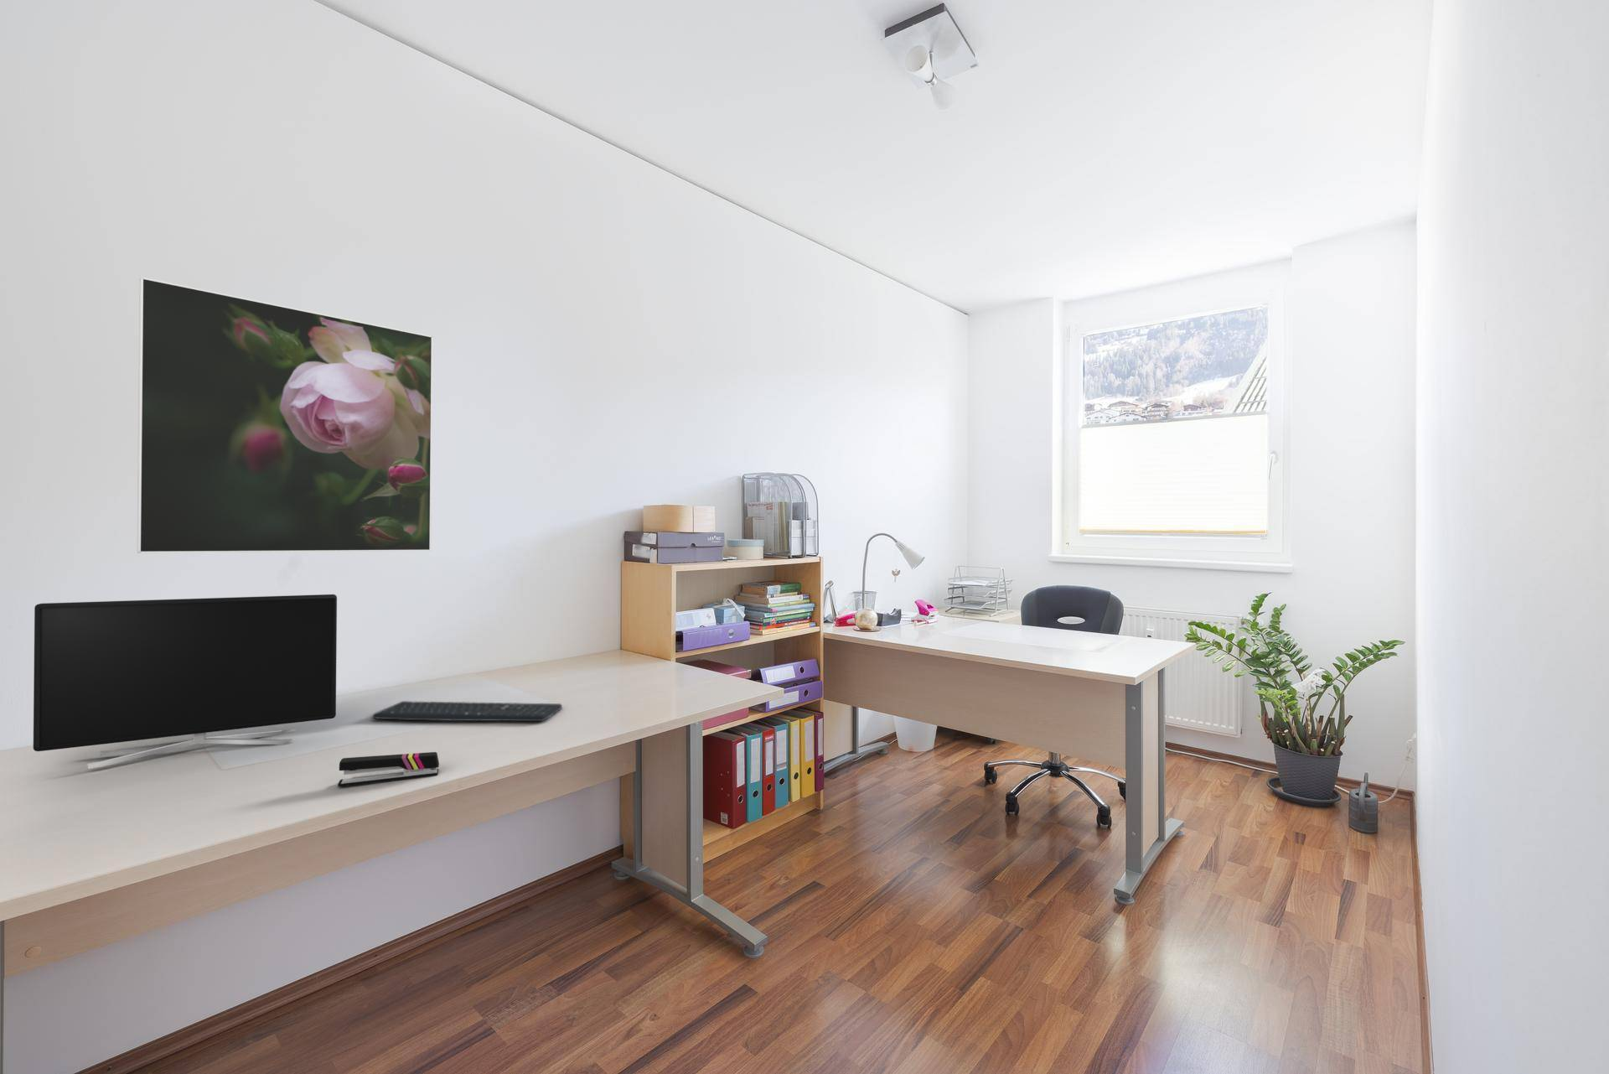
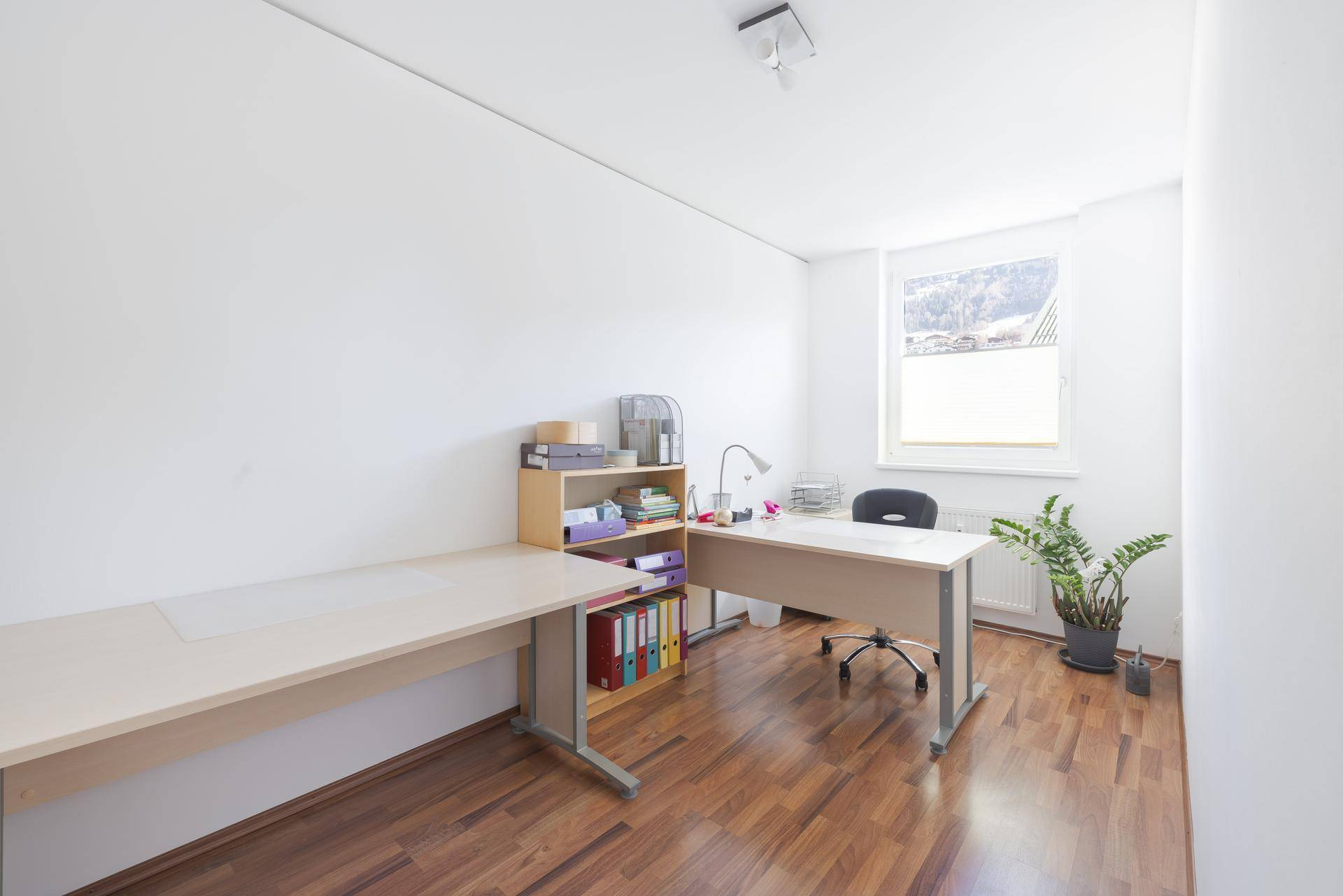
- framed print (303, 432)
- monitor (199, 674)
- stapler (389, 766)
- keyboard (468, 711)
